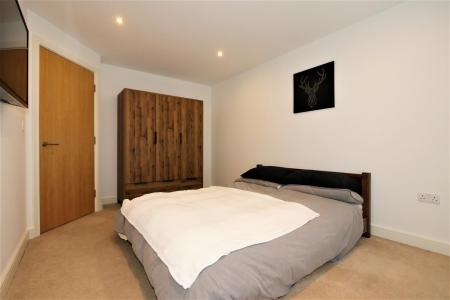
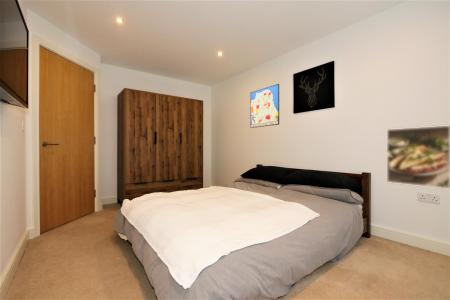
+ wall art (263, 107)
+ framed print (416, 156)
